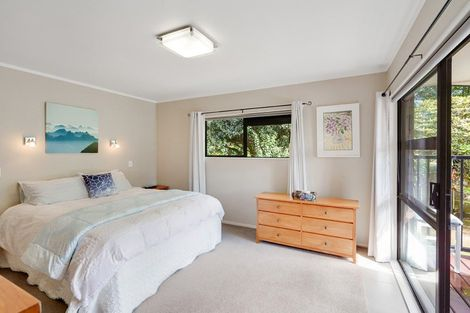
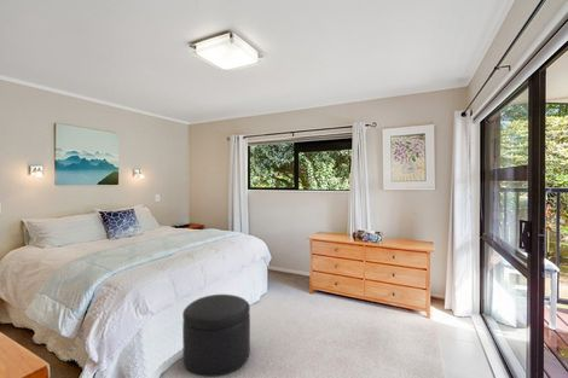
+ ottoman (216, 330)
